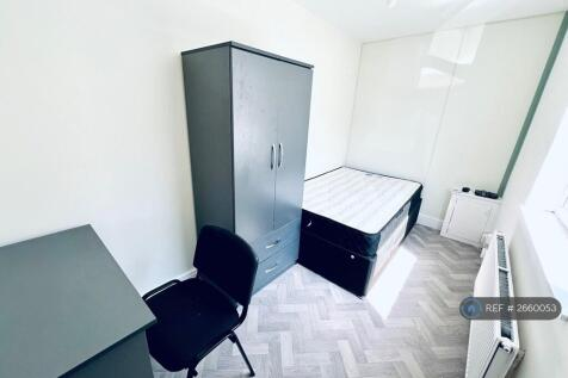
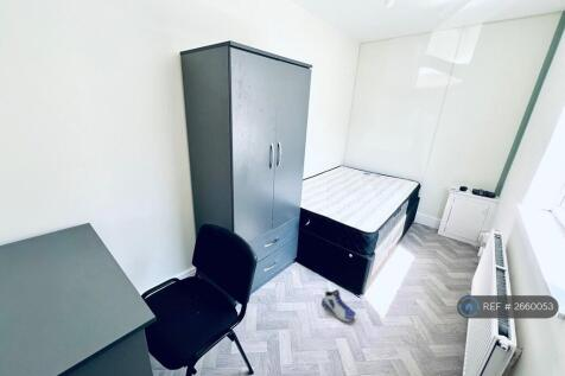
+ sneaker (337, 302)
